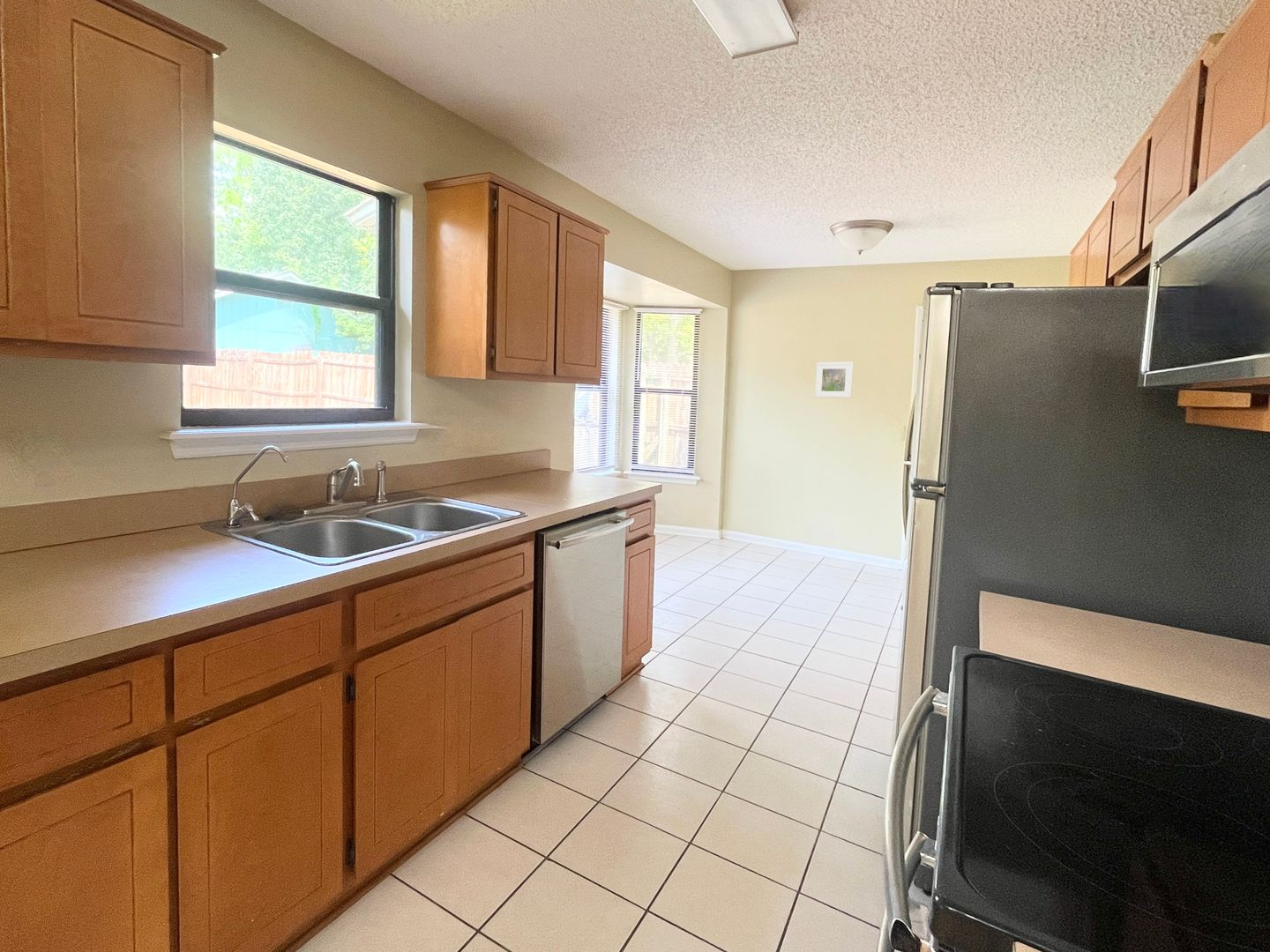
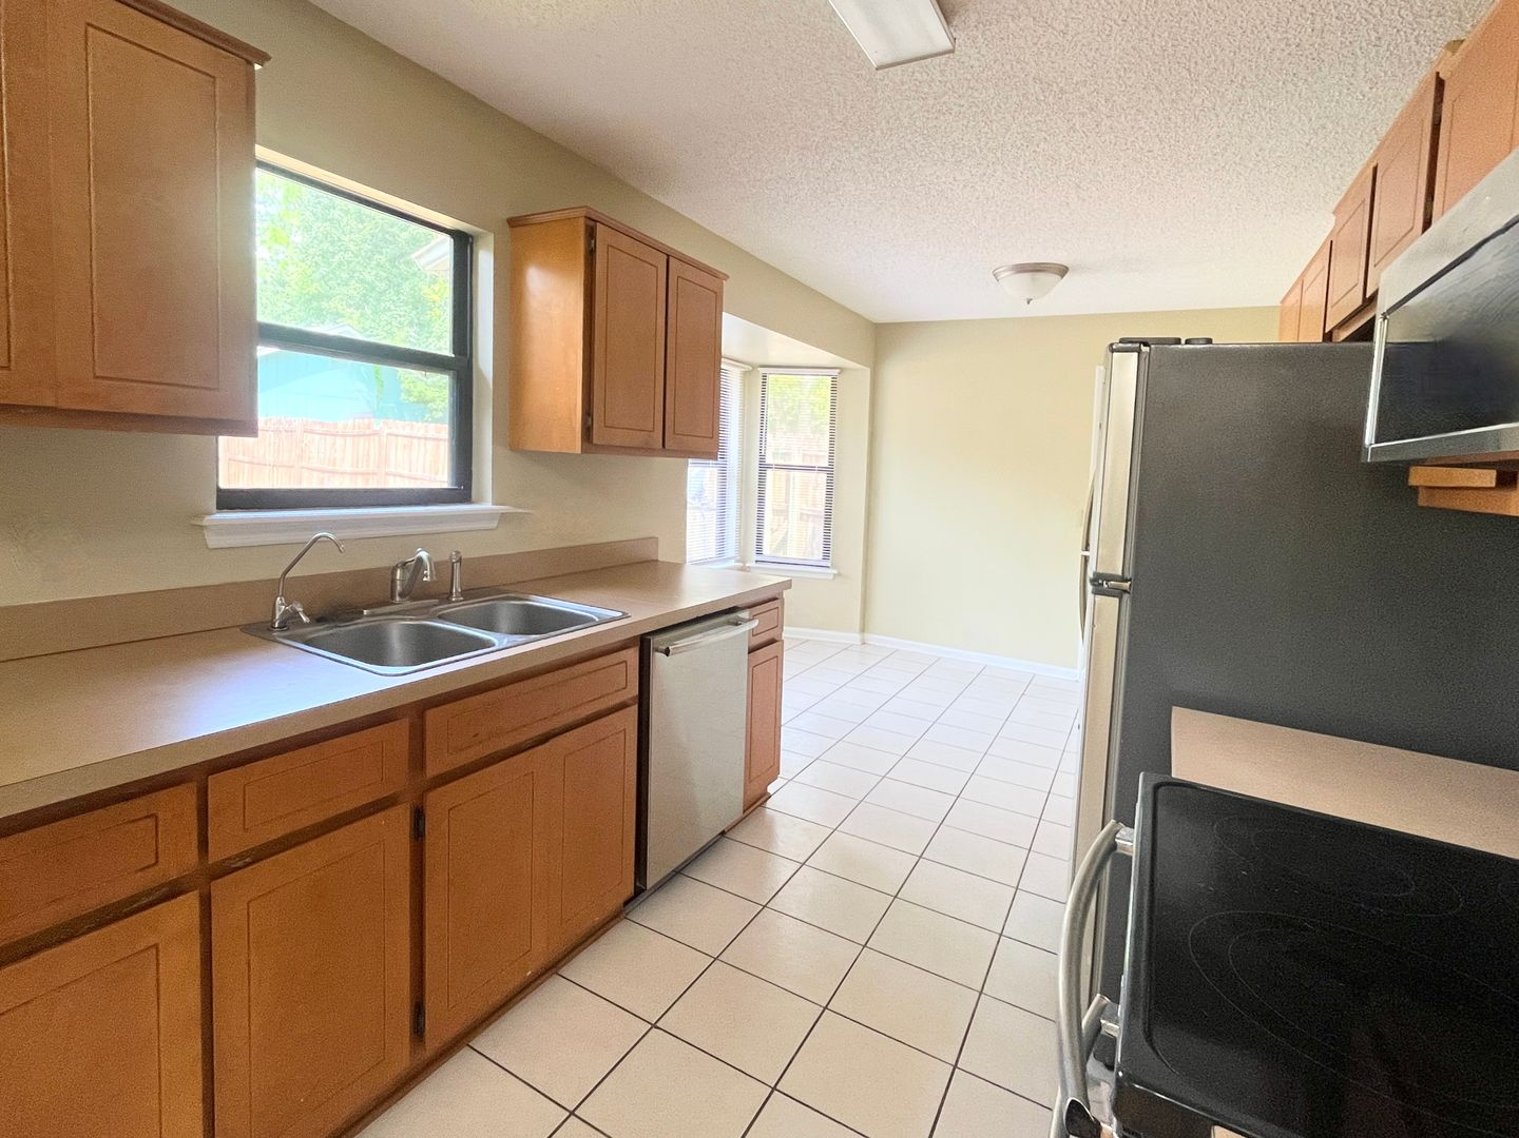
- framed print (833, 380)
